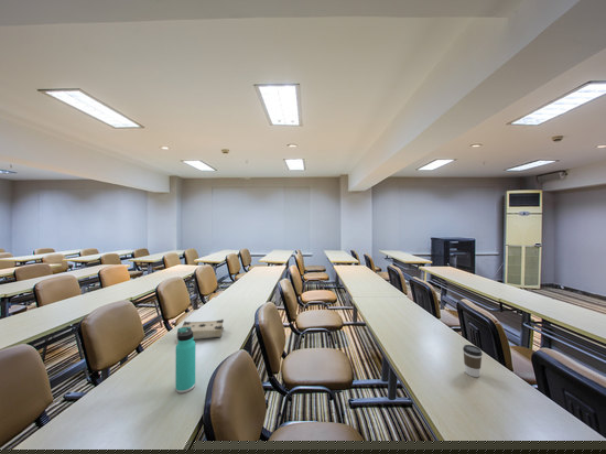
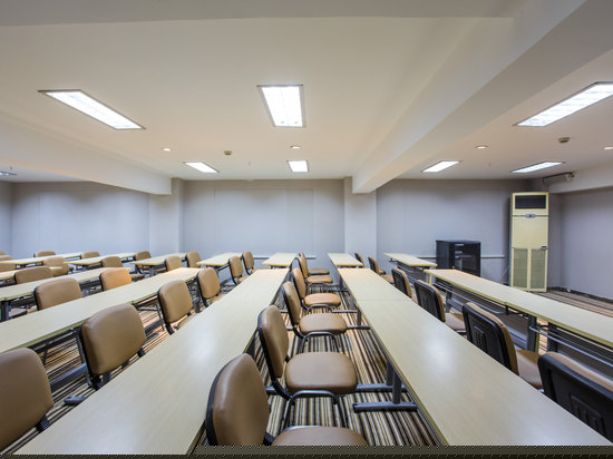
- thermos bottle (185, 357)
- book (202, 329)
- coffee cup (472, 360)
